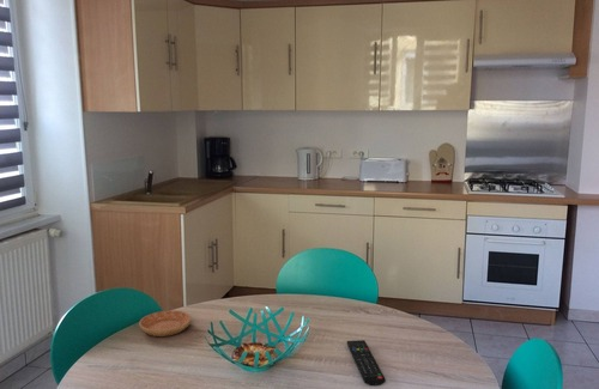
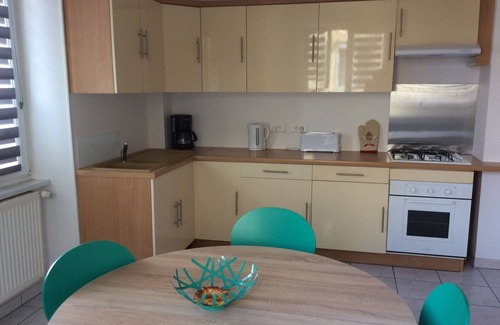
- remote control (364, 360)
- saucer (165, 323)
